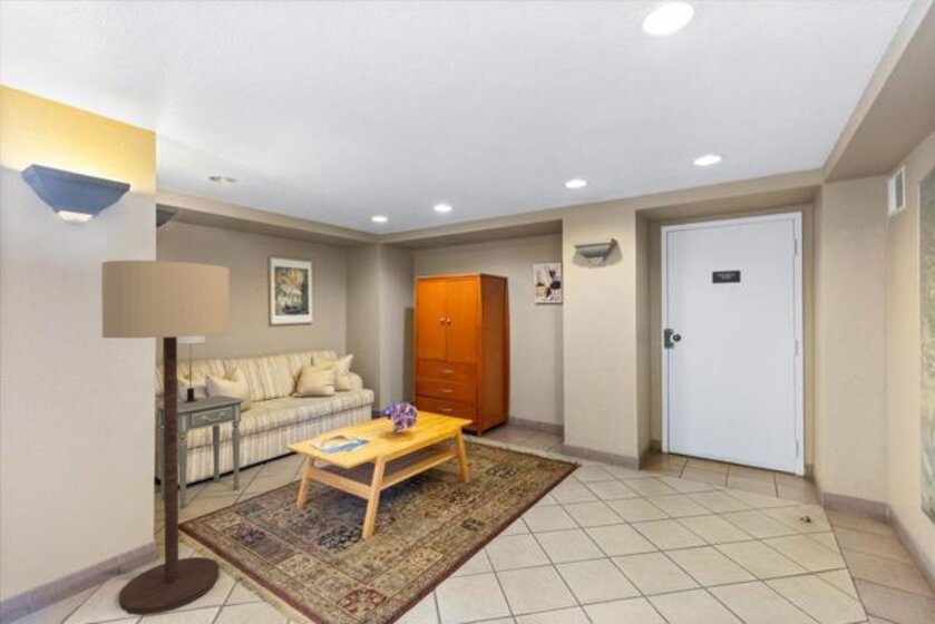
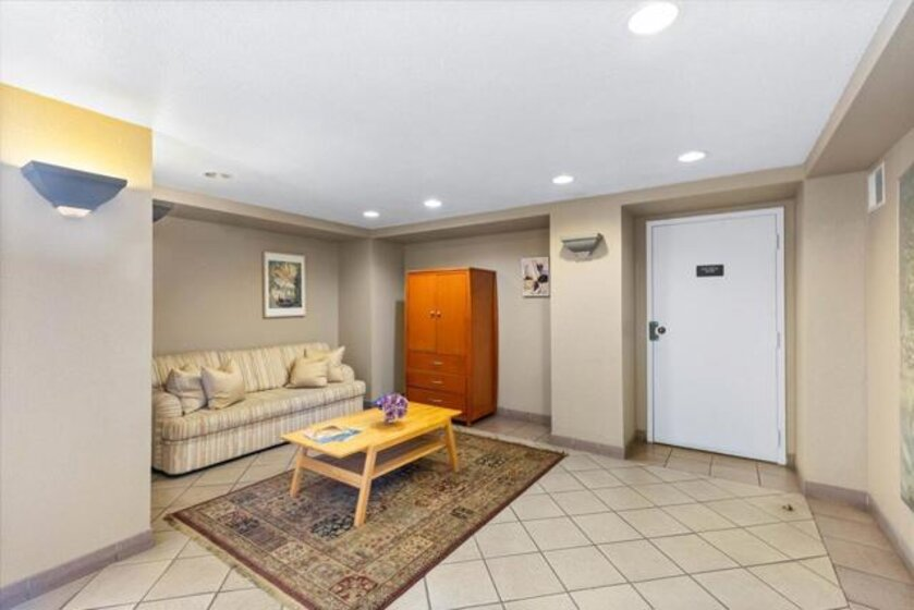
- floor lamp (171, 426)
- side table (213, 448)
- table lamp (189, 359)
